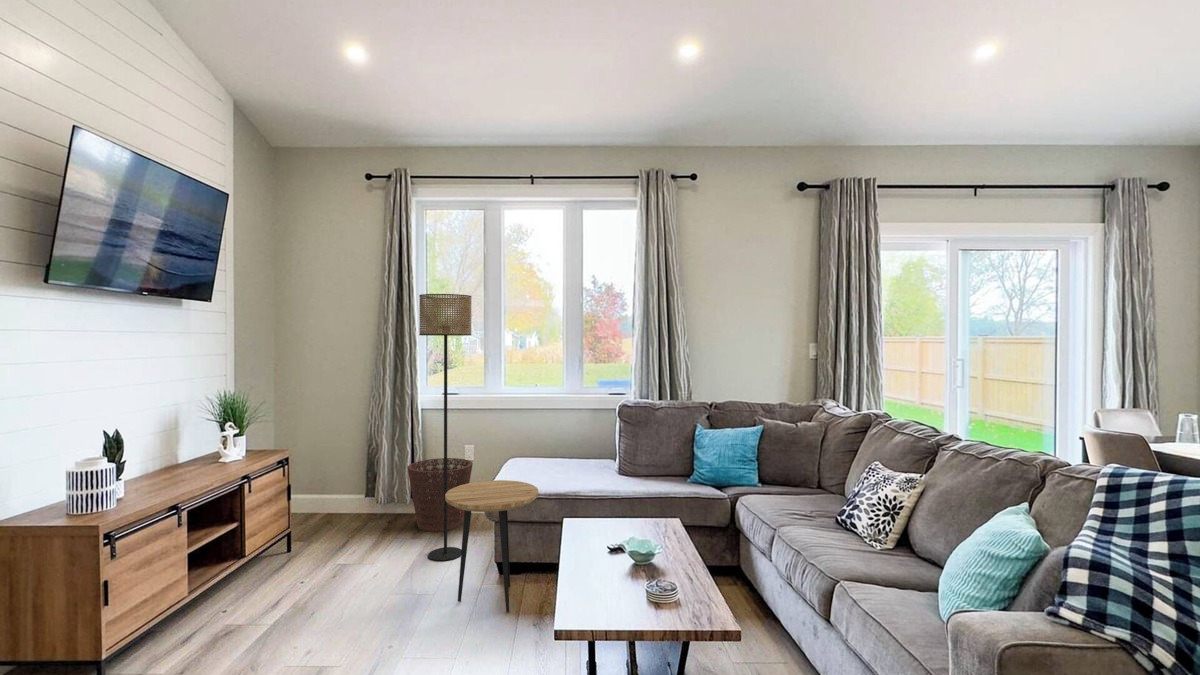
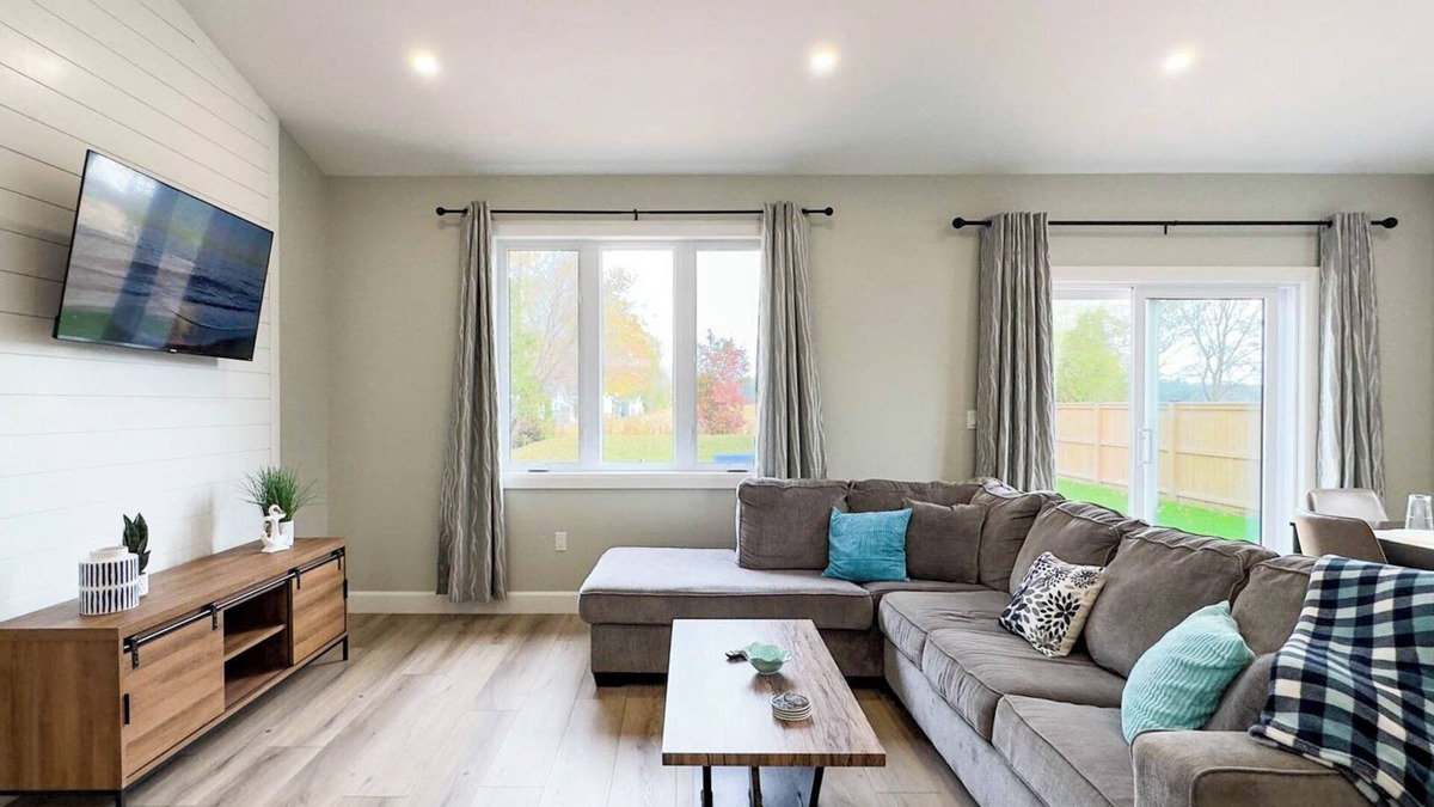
- basket (440, 494)
- side table (501, 545)
- floor lamp (445, 425)
